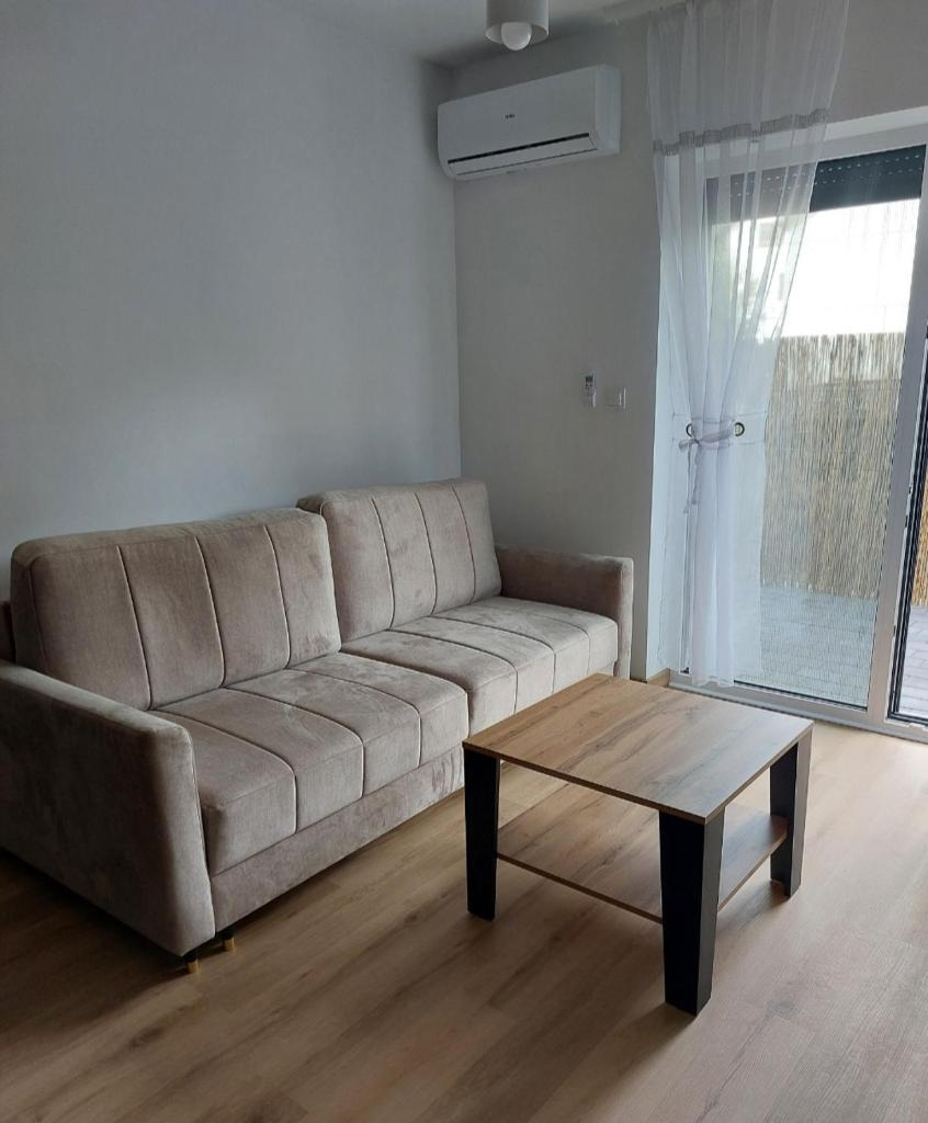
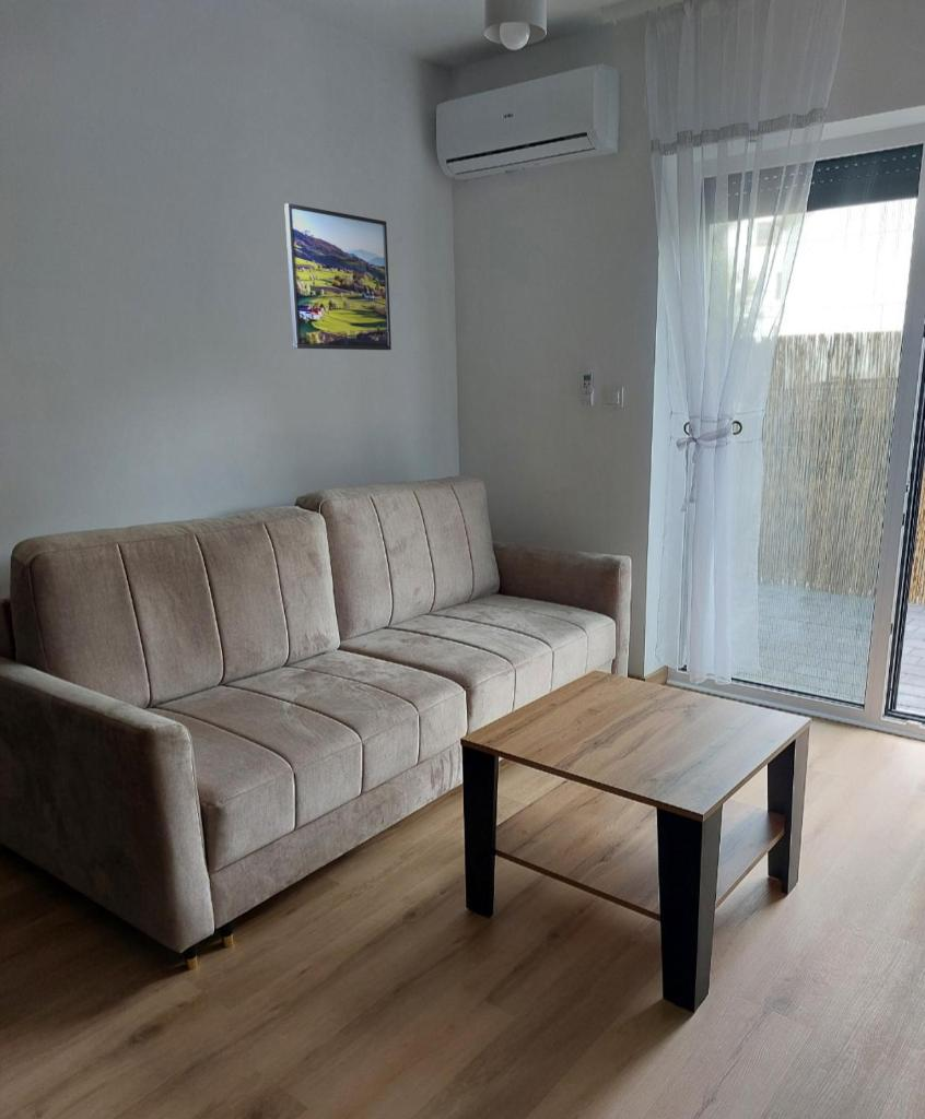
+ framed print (341, 282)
